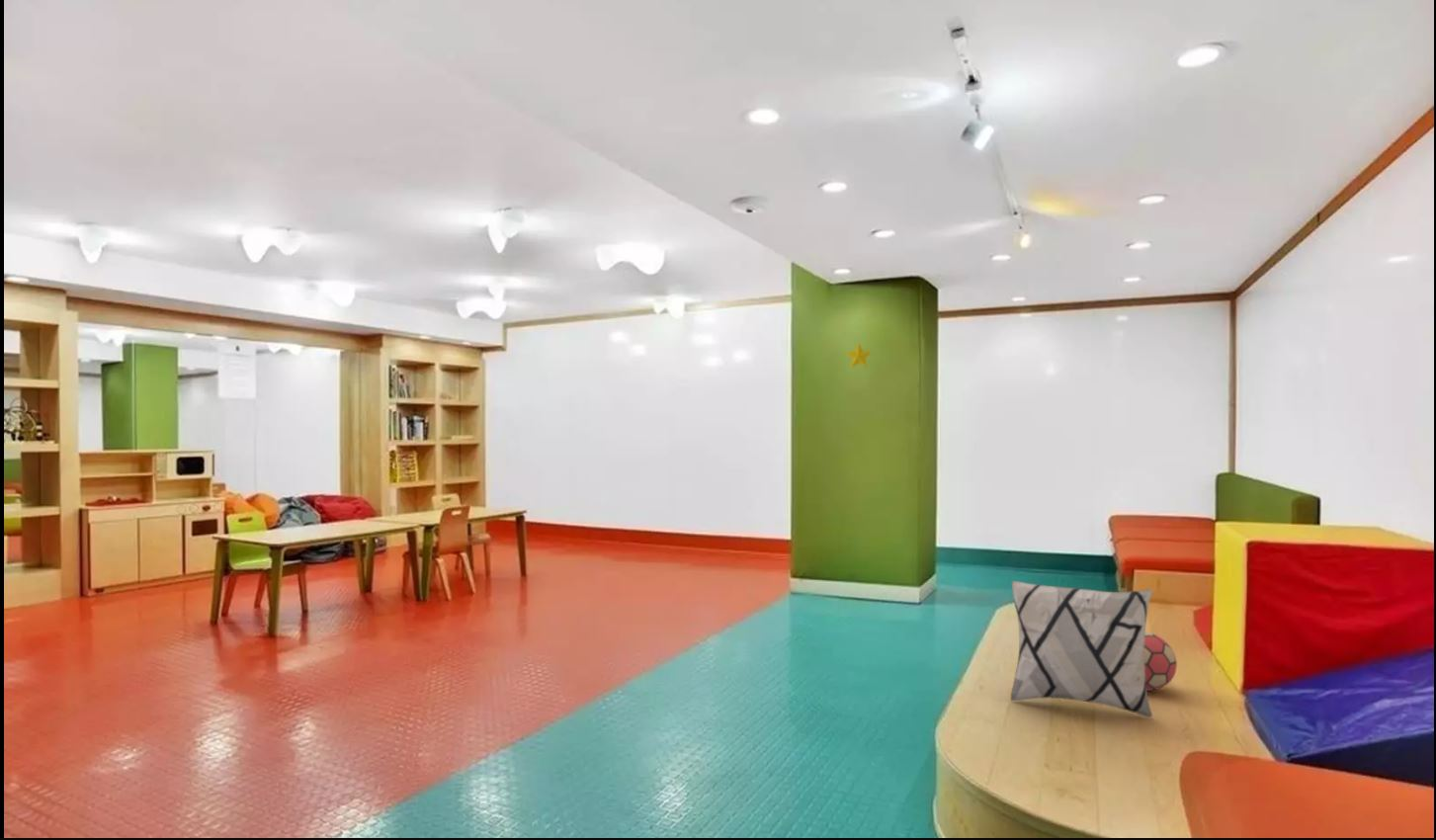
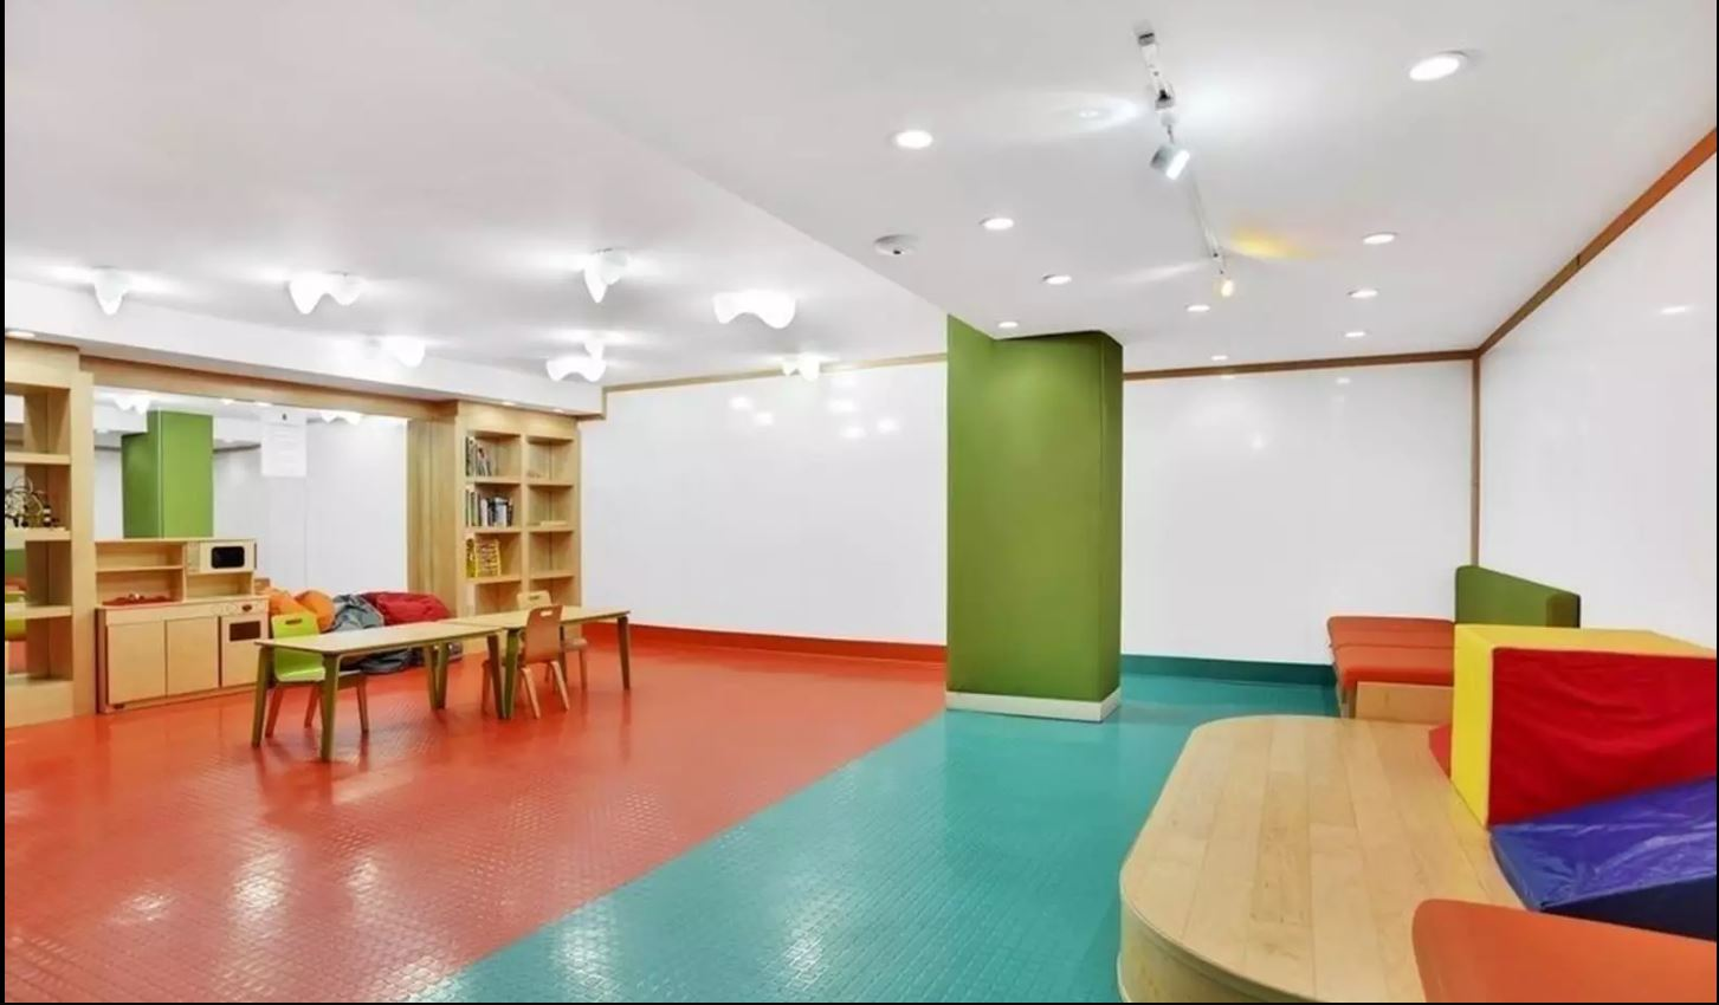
- decorative pillow (1079, 646)
- decorative star (859, 355)
- toy ball (1144, 660)
